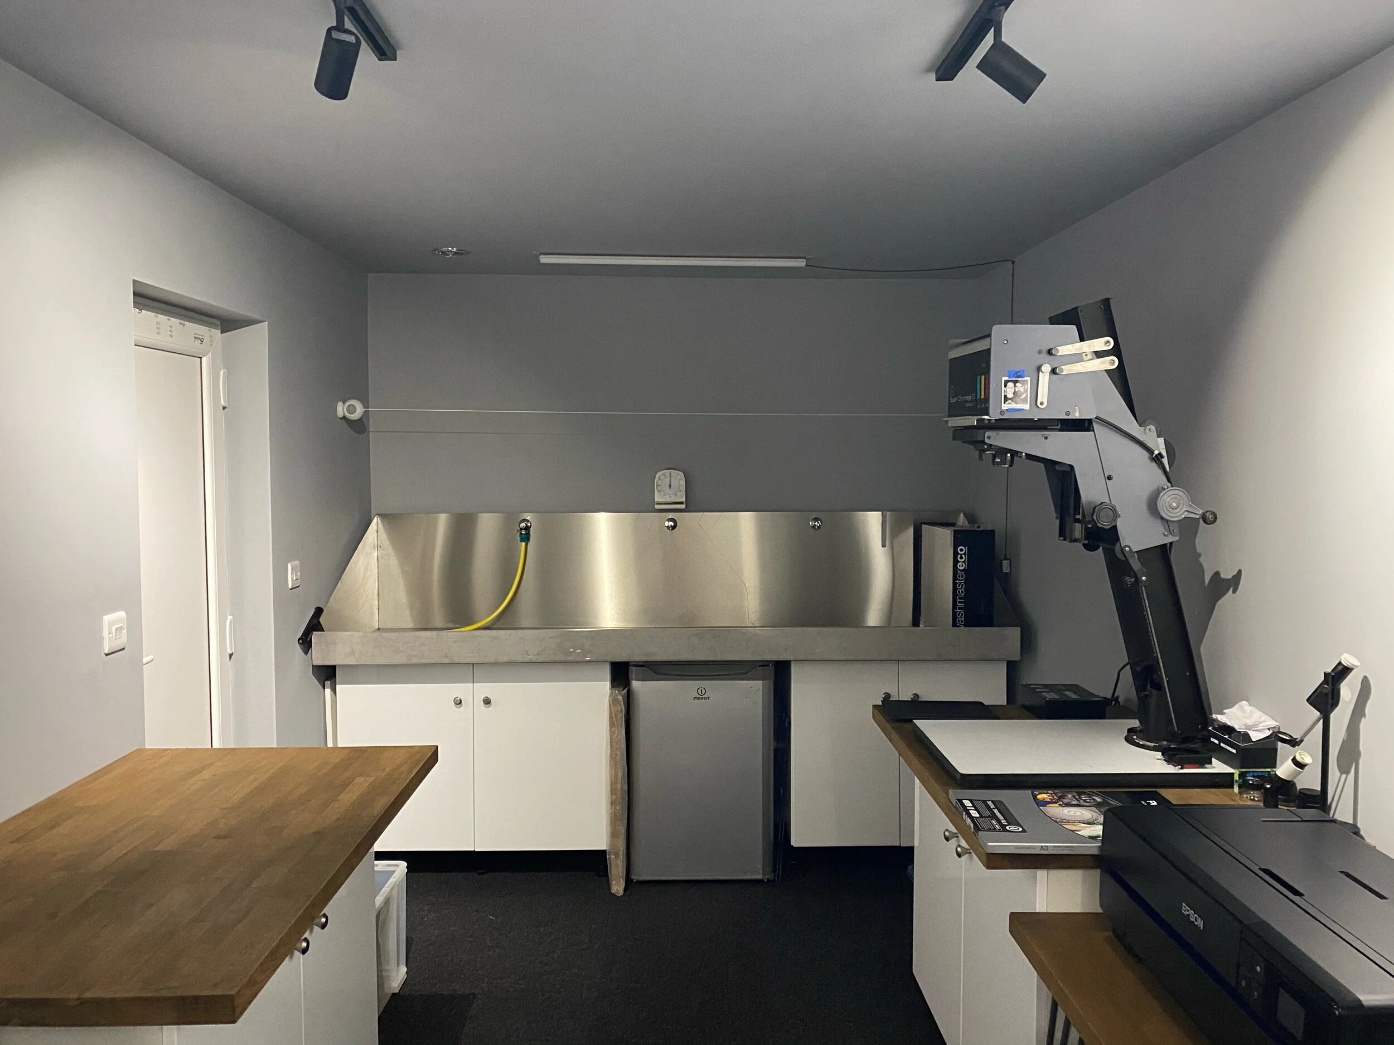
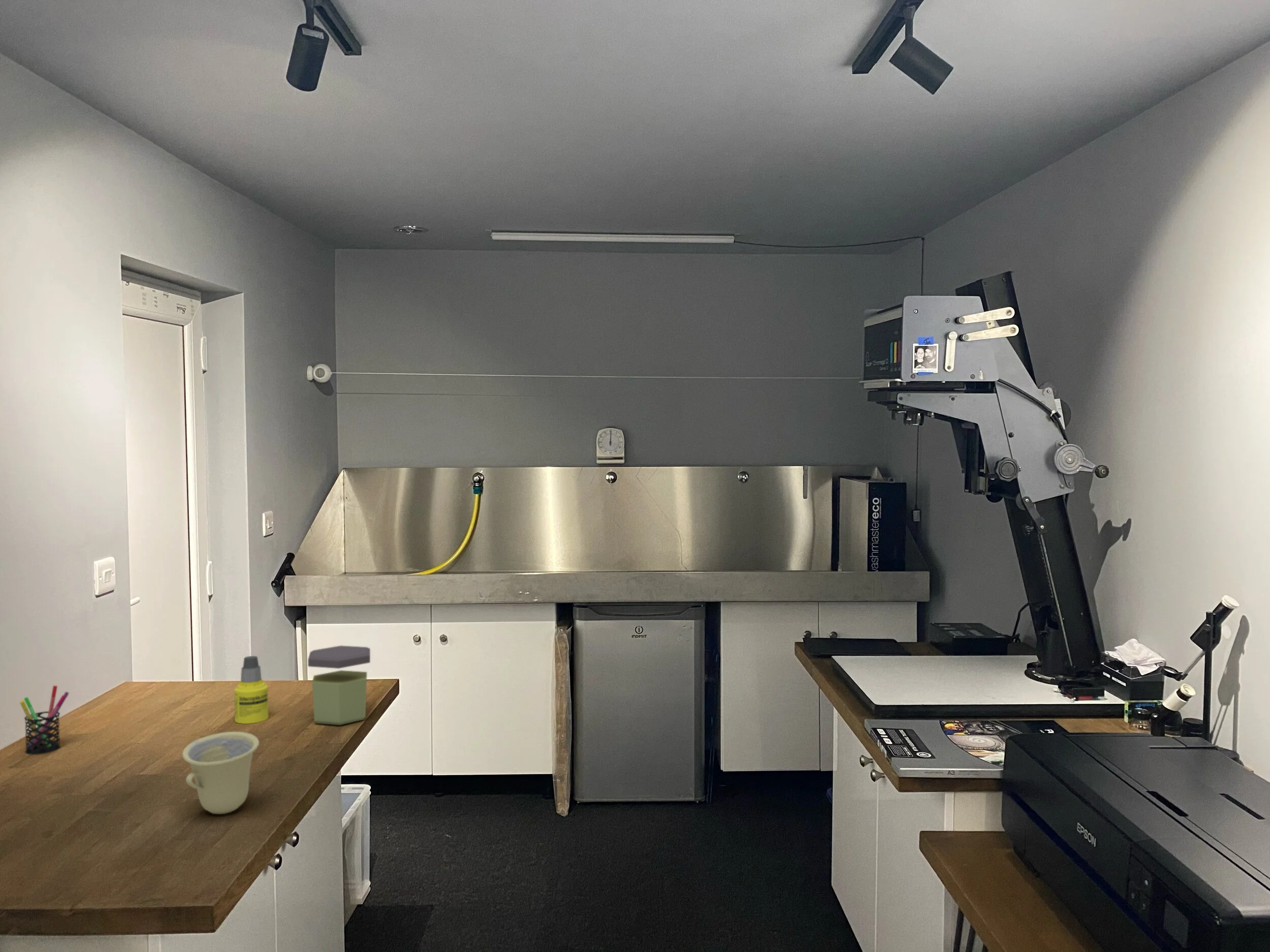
+ pen holder (41, 719)
+ bottle (251, 688)
+ jar (340, 684)
+ cup (221, 777)
